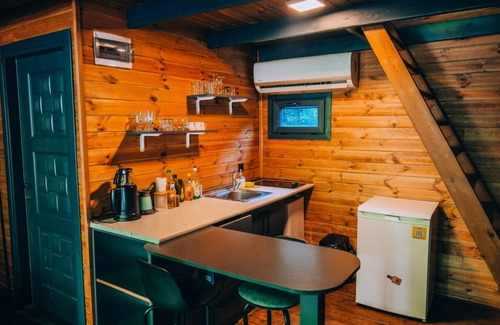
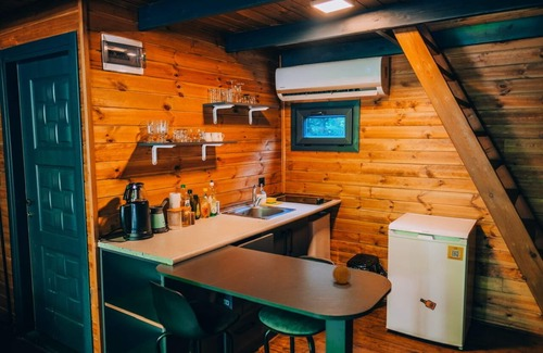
+ fruit (341, 274)
